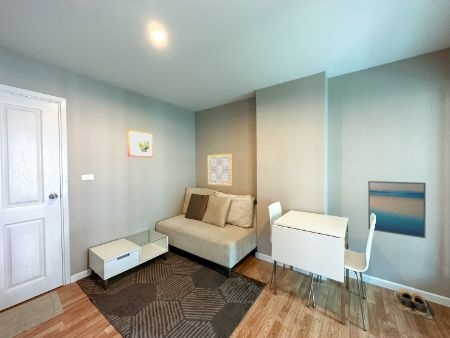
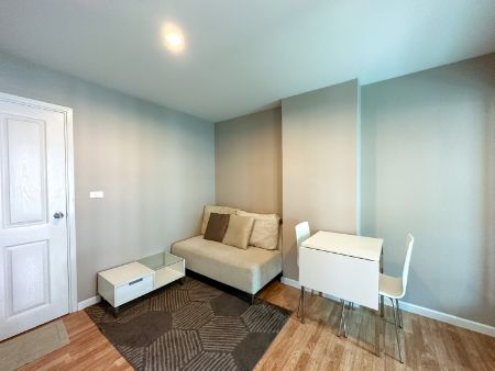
- shoes (411, 298)
- wall art (218, 169)
- wall art (141, 144)
- wall art (394, 207)
